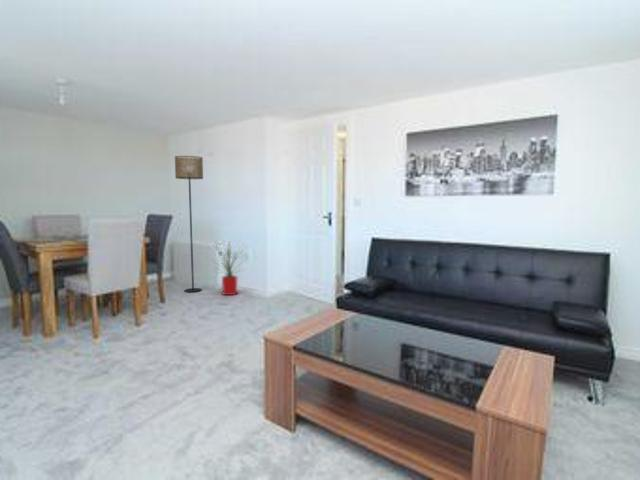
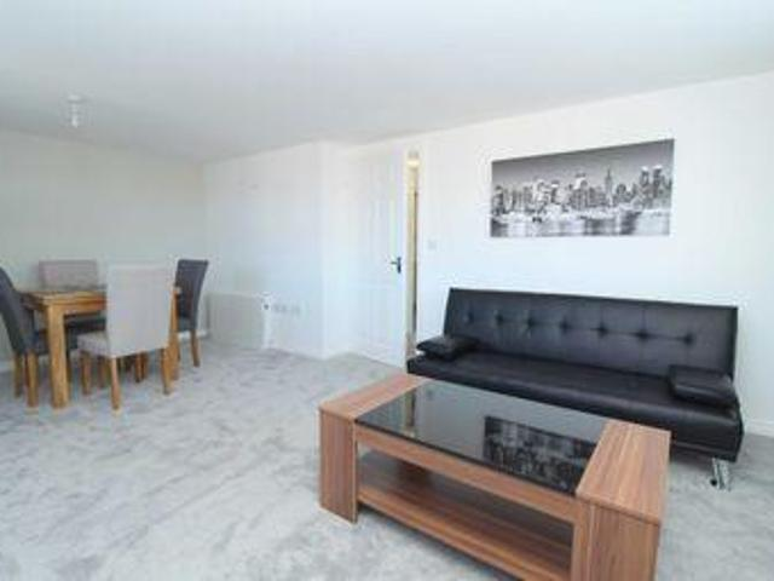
- house plant (230, 266)
- floor lamp (190, 225)
